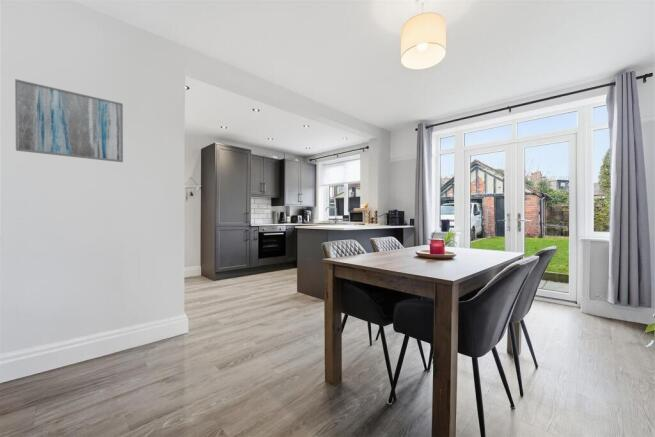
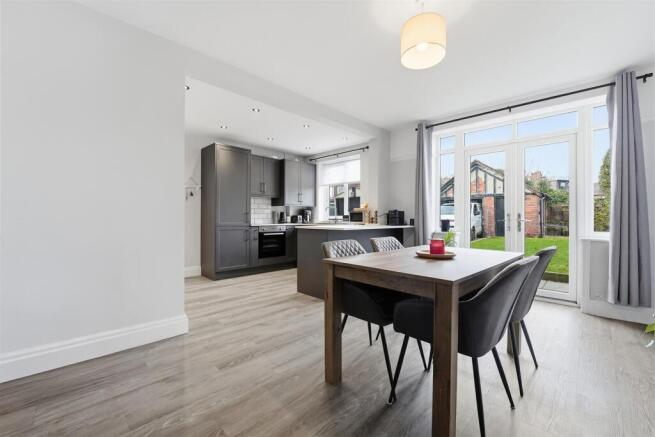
- wall art (74, 125)
